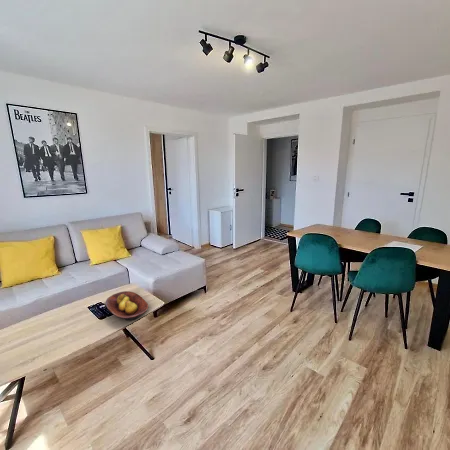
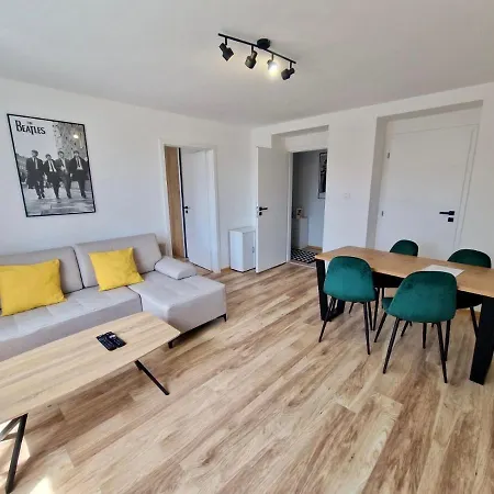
- fruit bowl (126, 304)
